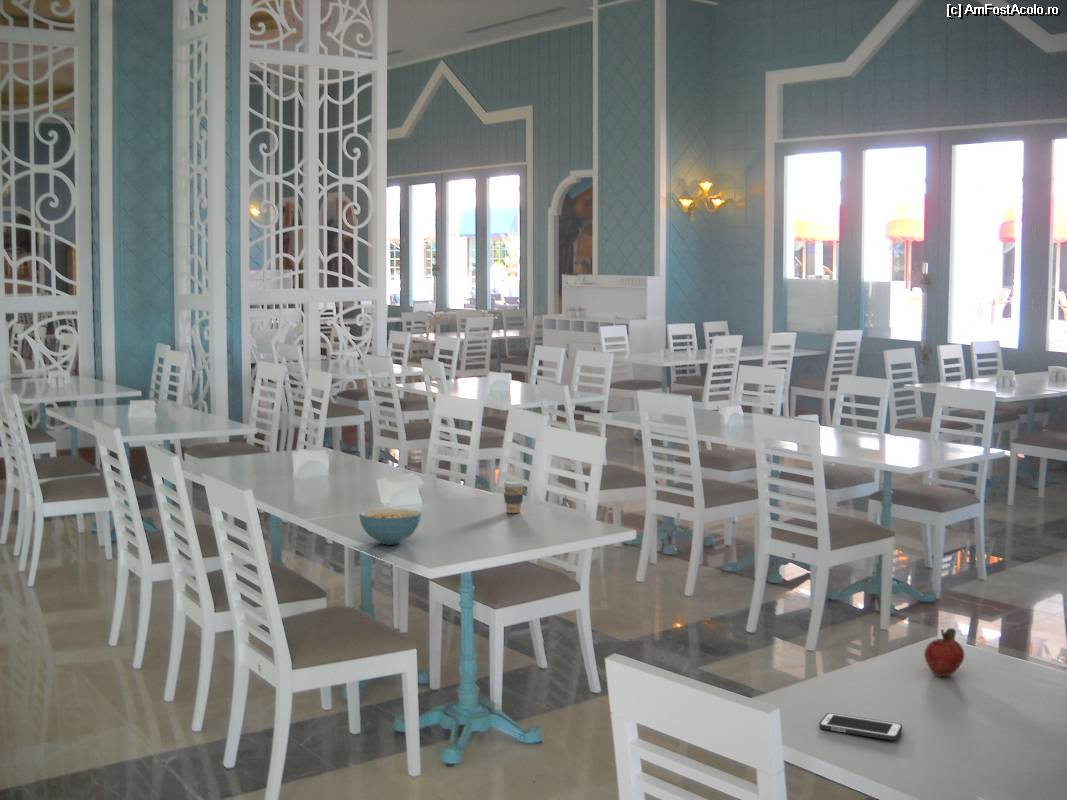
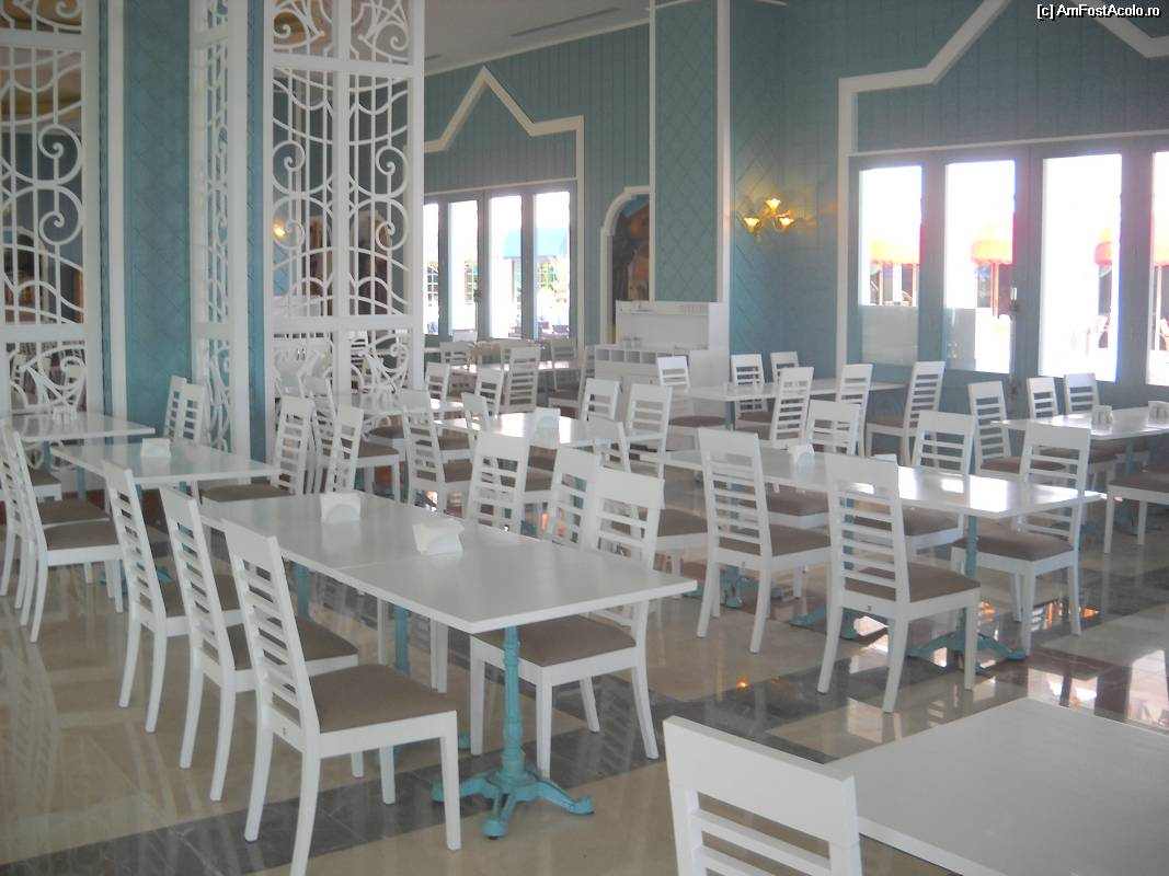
- cell phone (860, 726)
- cereal bowl (390, 528)
- fruit (945, 651)
- coffee cup (513, 497)
